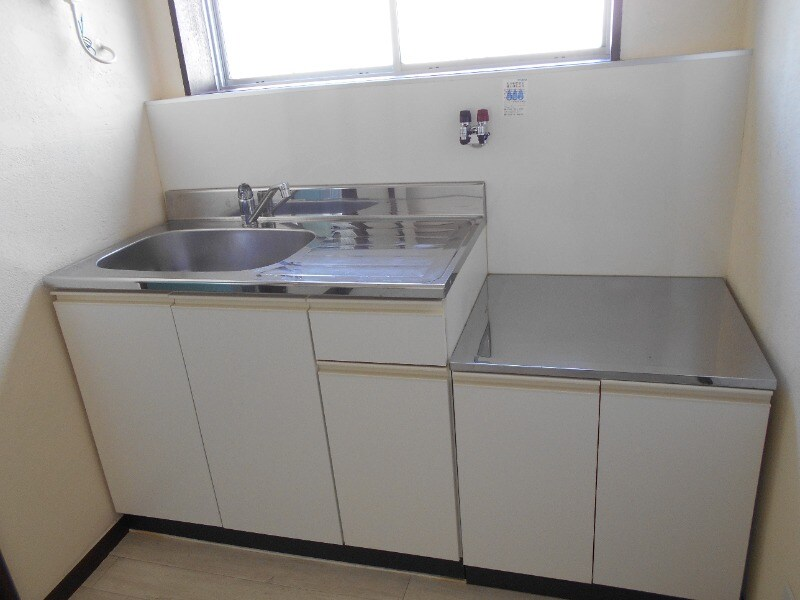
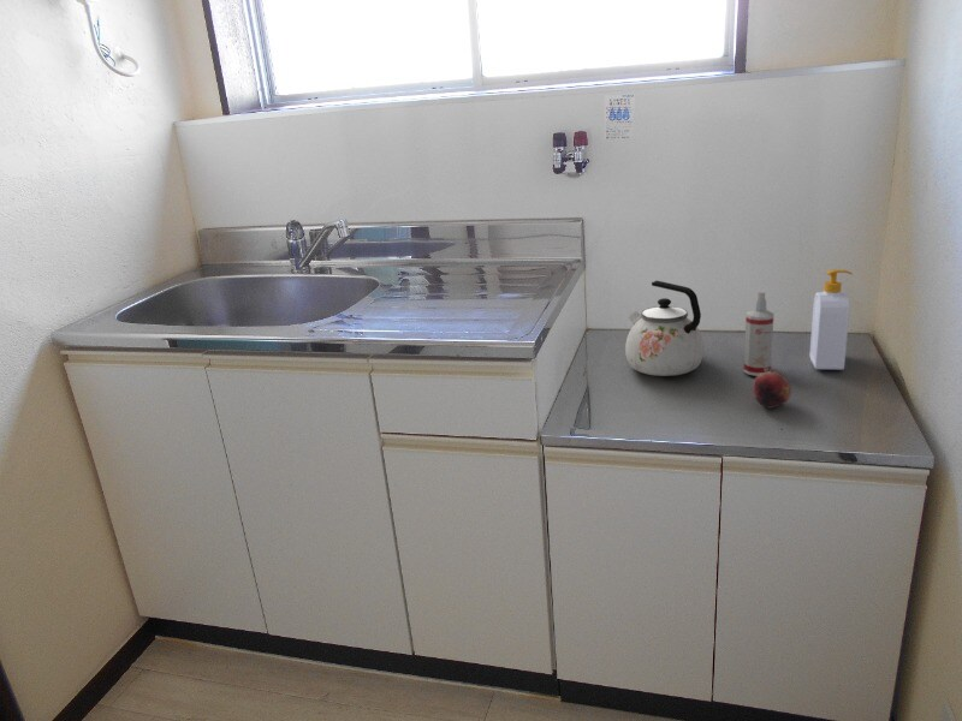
+ fruit (771, 389)
+ soap bottle (831, 317)
+ spray bottle (759, 332)
+ kettle (663, 326)
